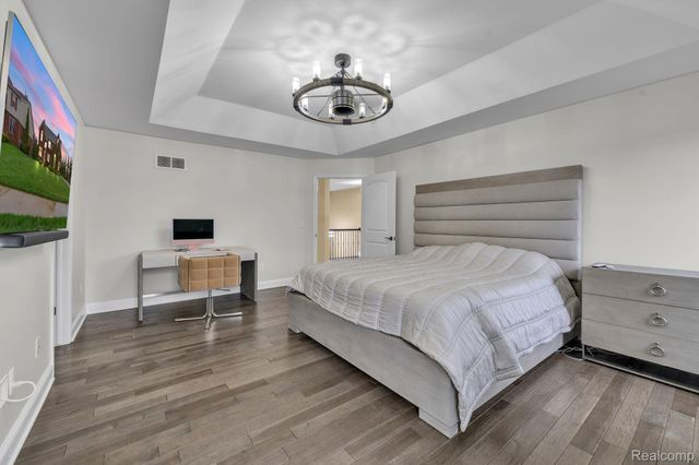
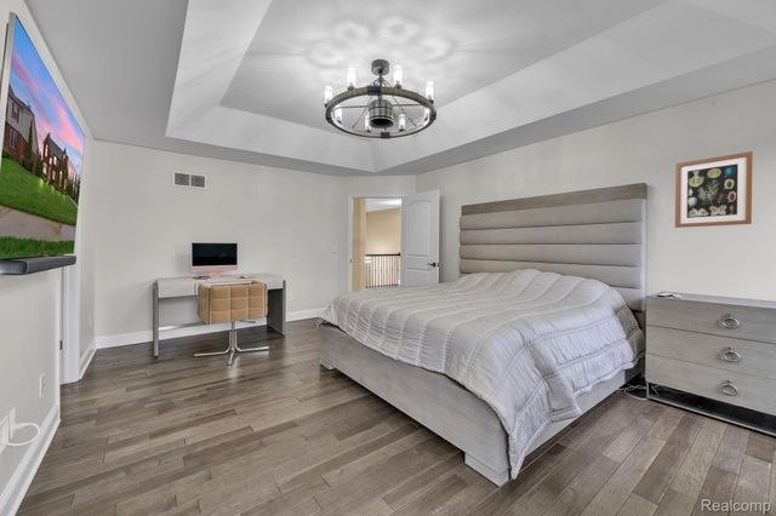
+ wall art (711, 191)
